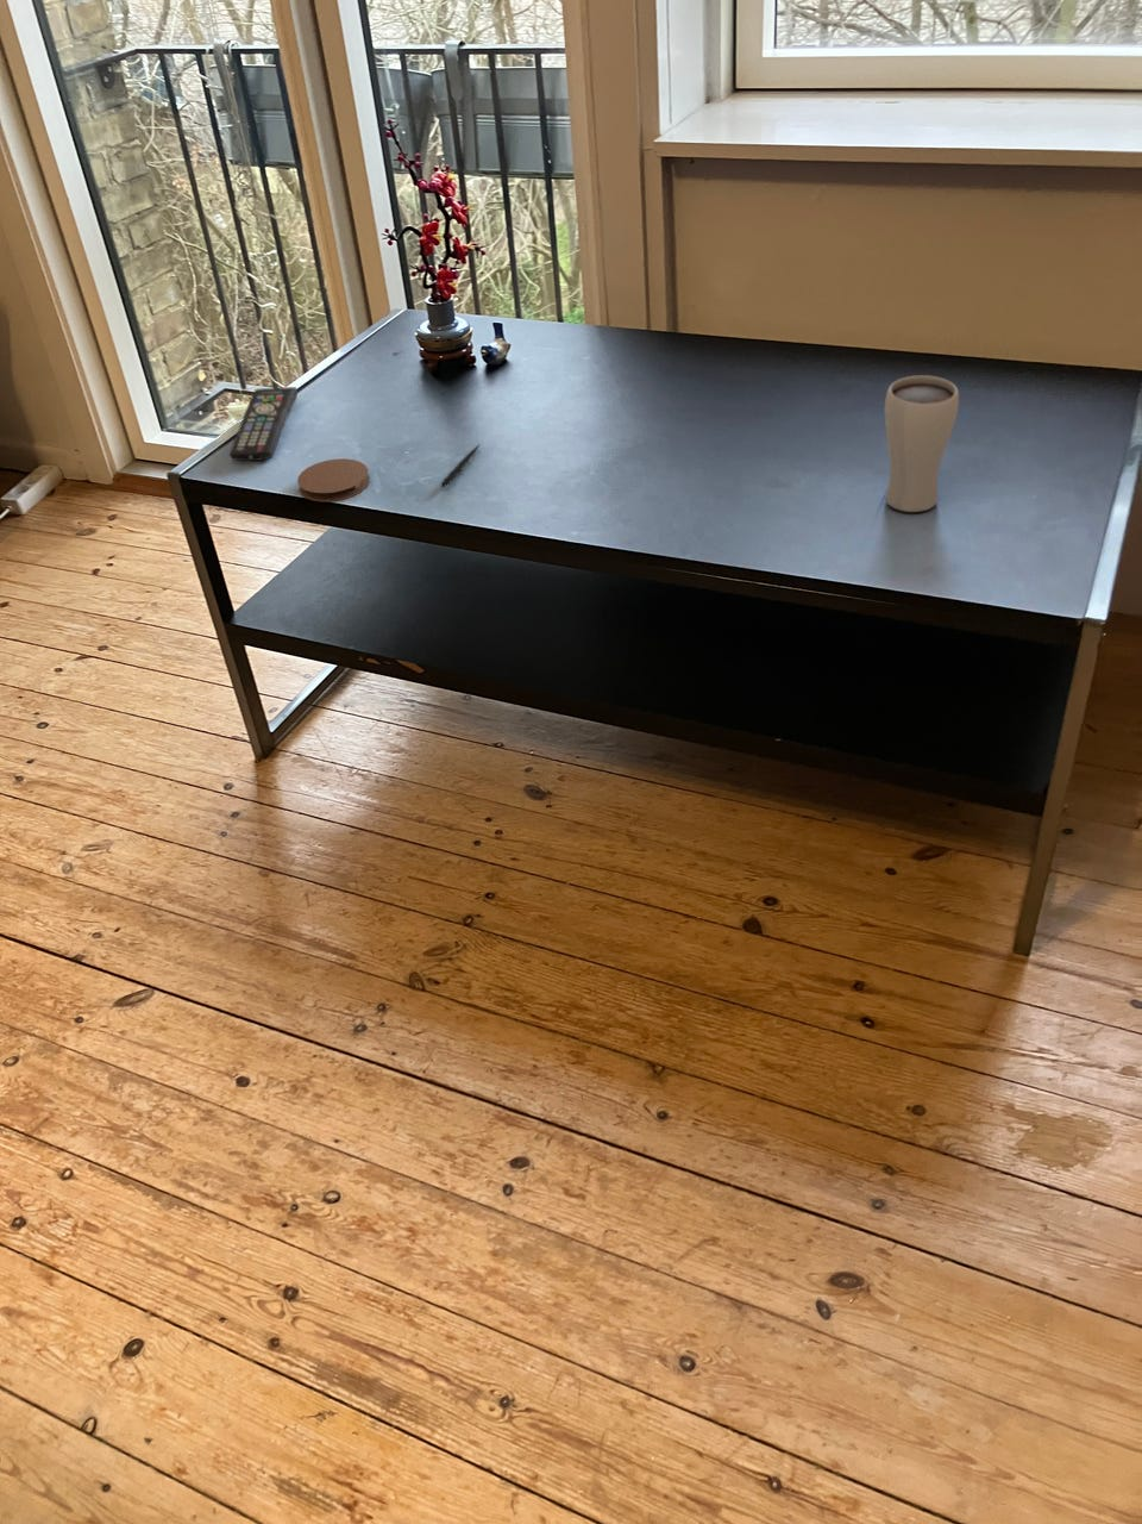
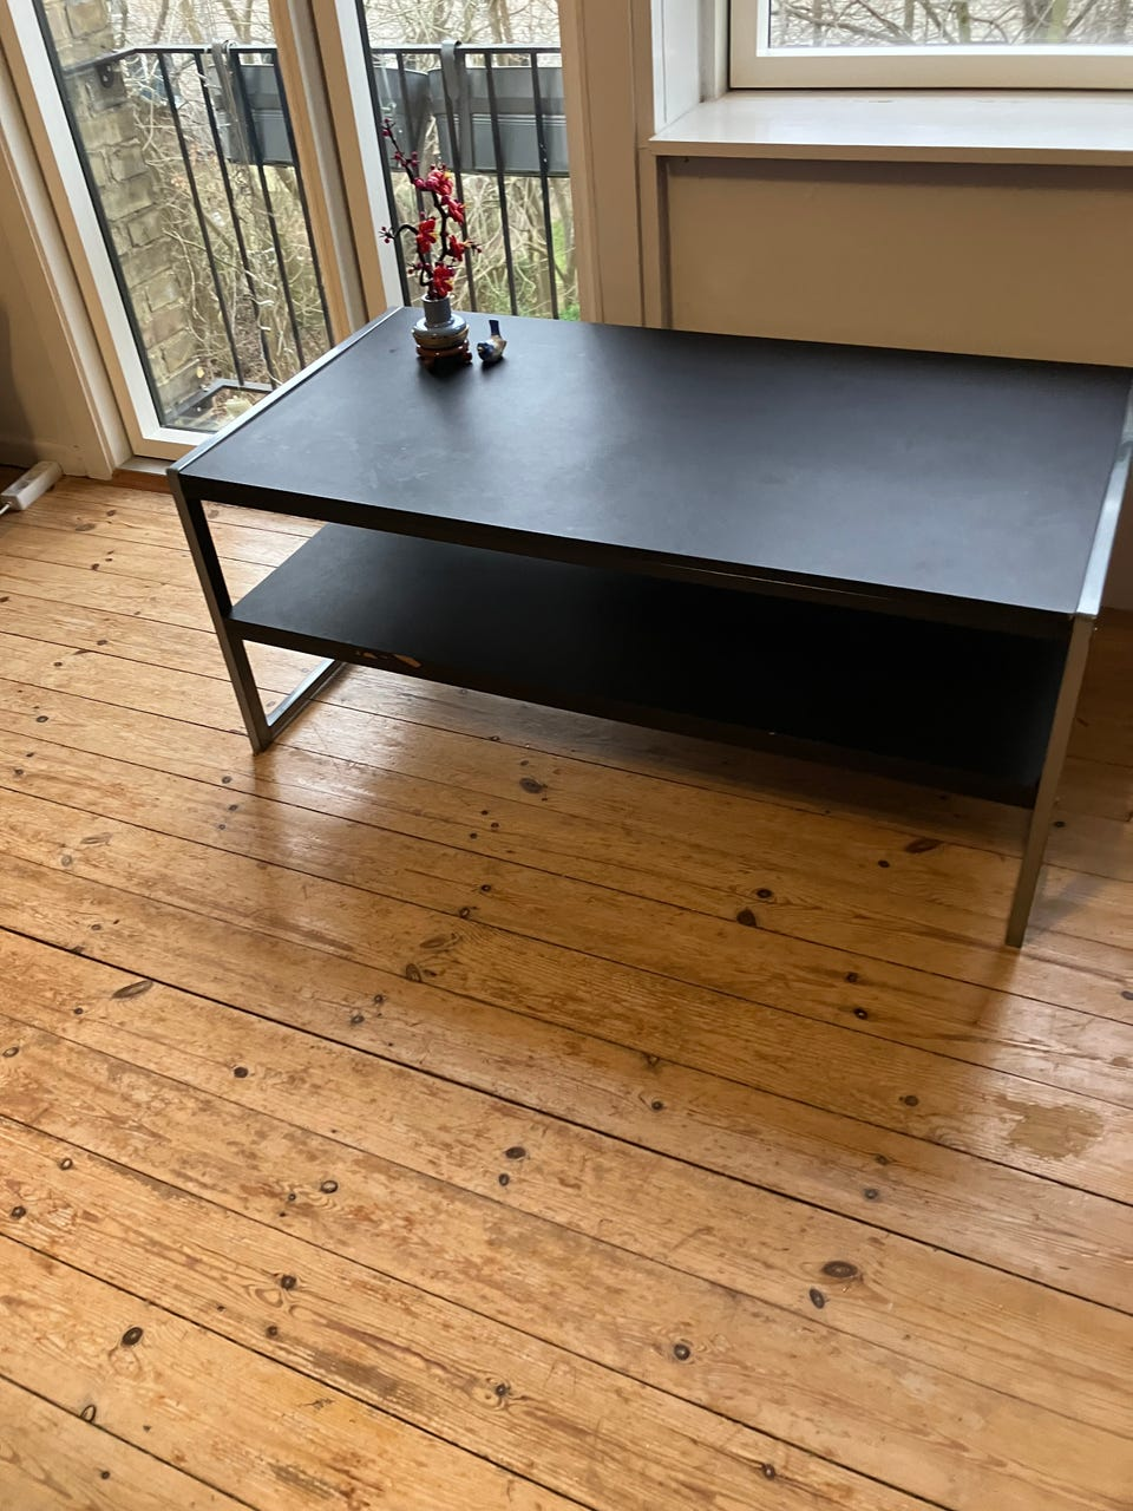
- coaster (333, 480)
- drinking glass (916, 446)
- remote control (265, 420)
- pen (462, 463)
